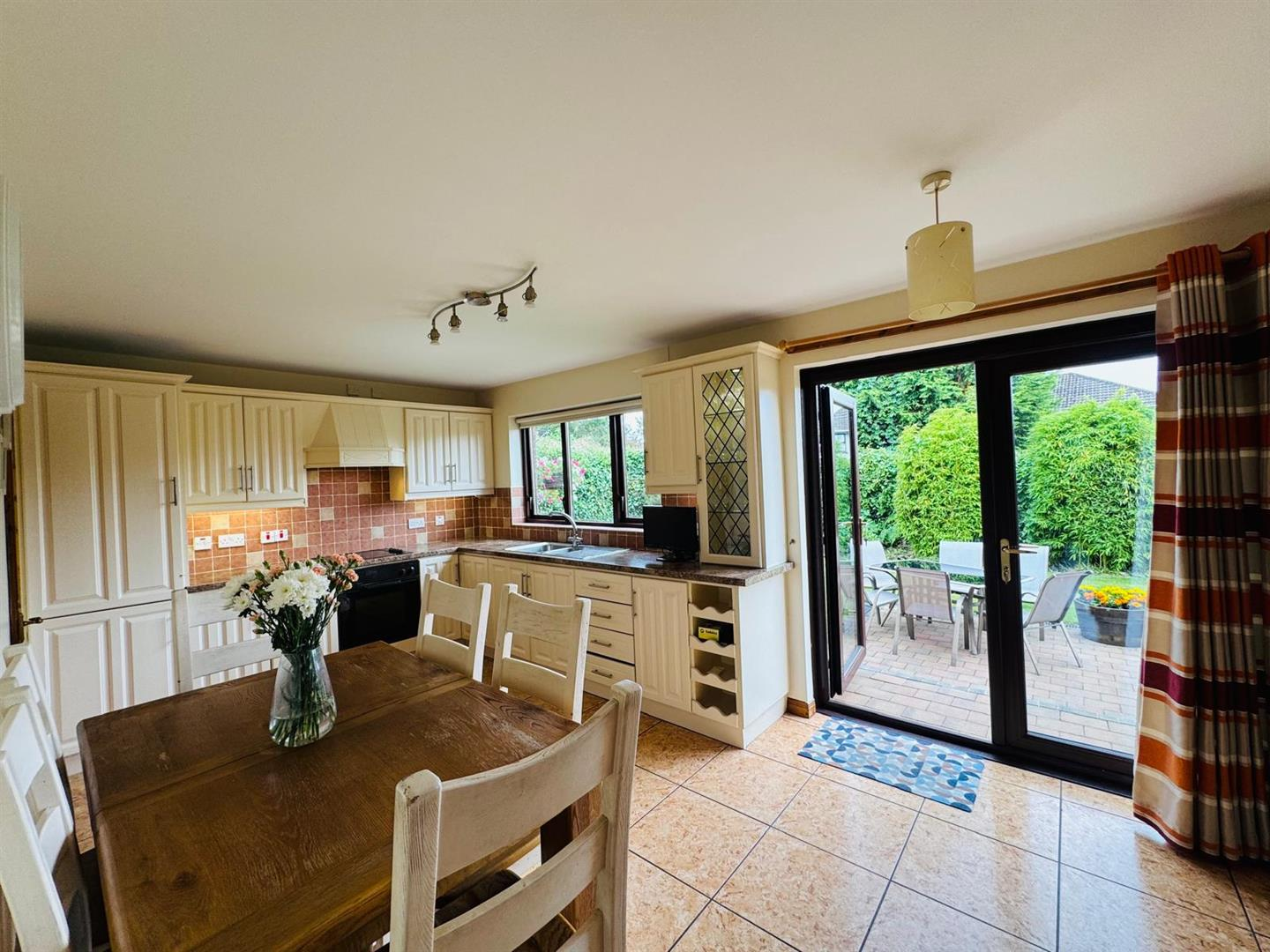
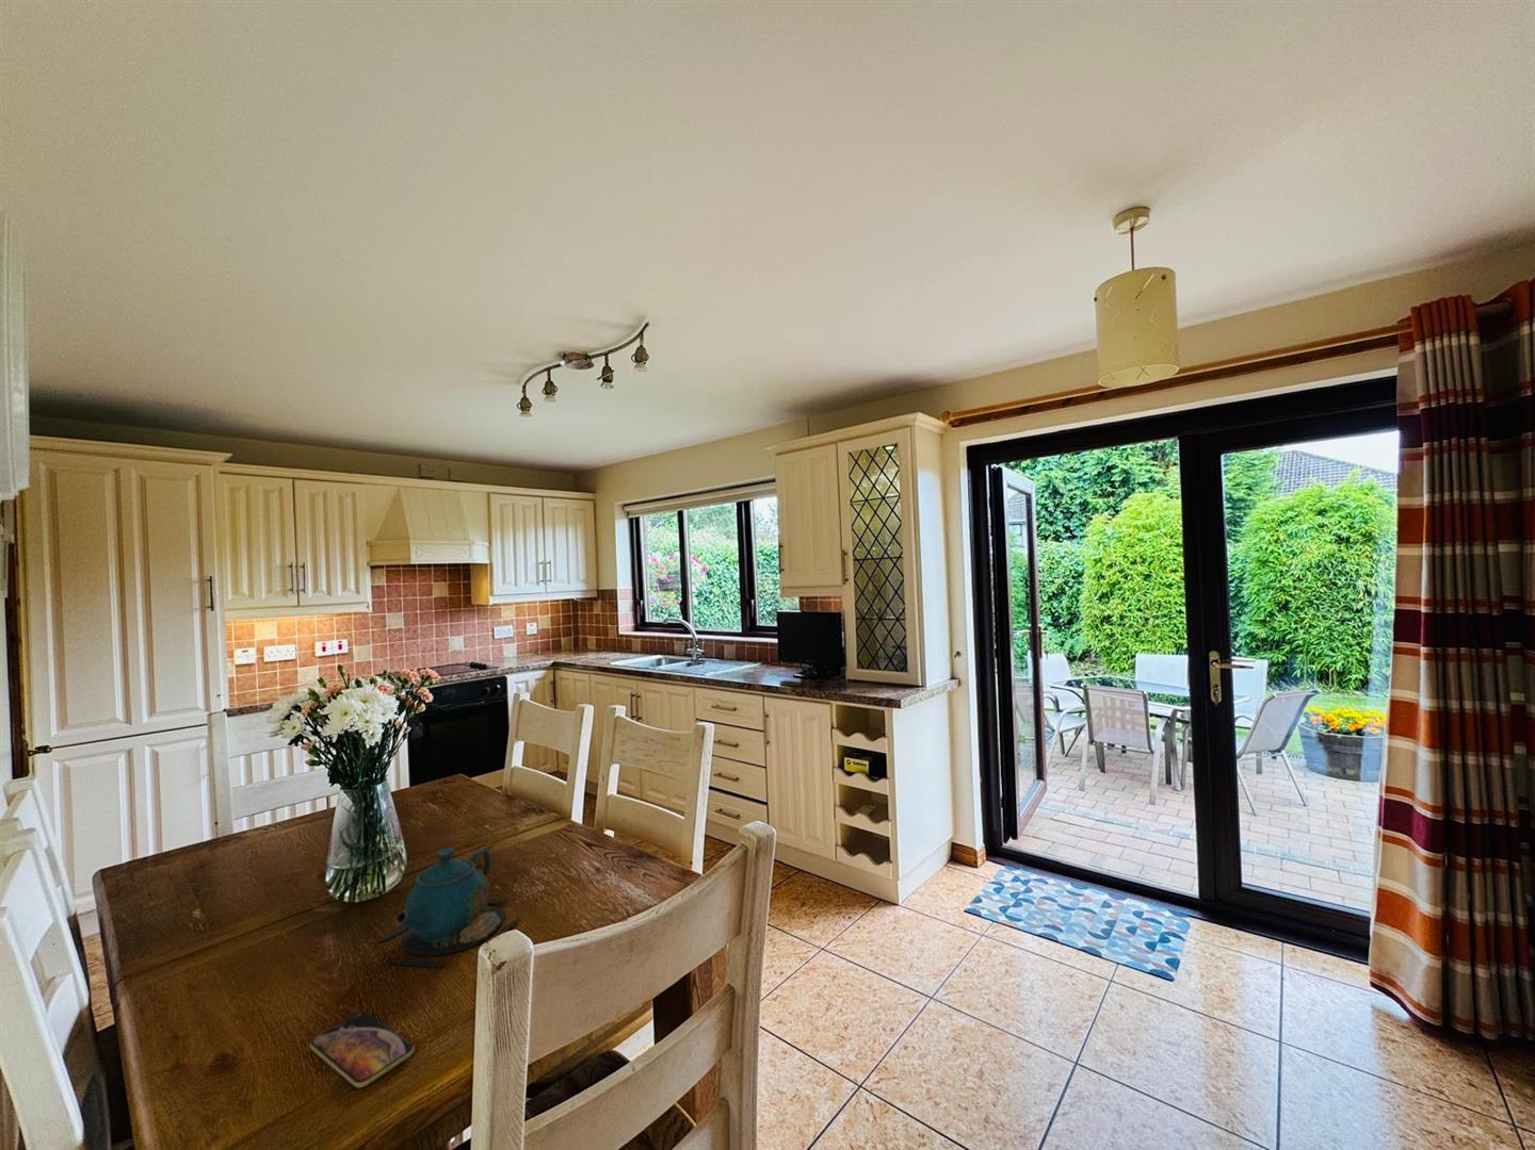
+ smartphone (361, 1046)
+ teapot (453, 888)
